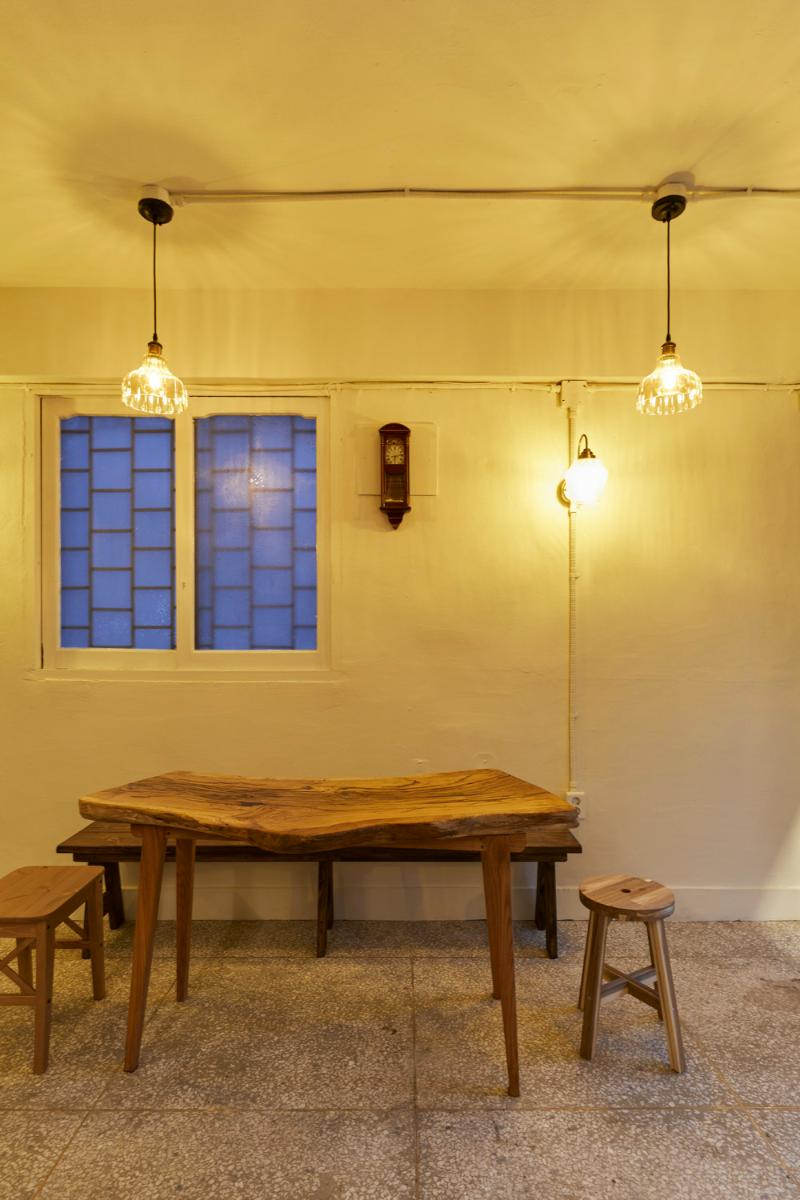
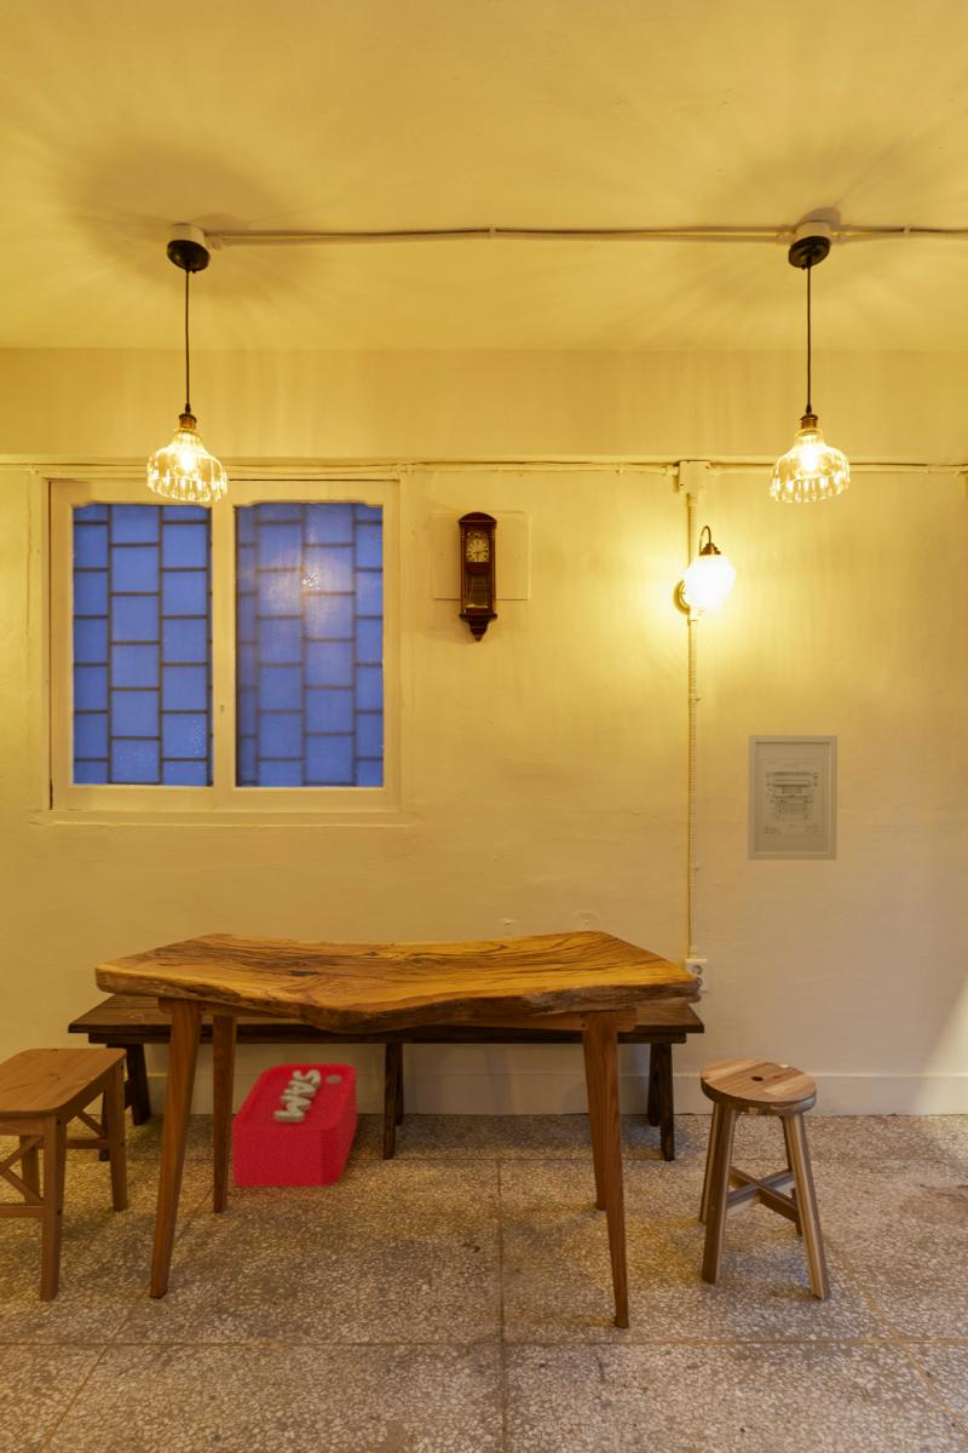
+ wall art (791, 797)
+ storage bin (313, 1114)
